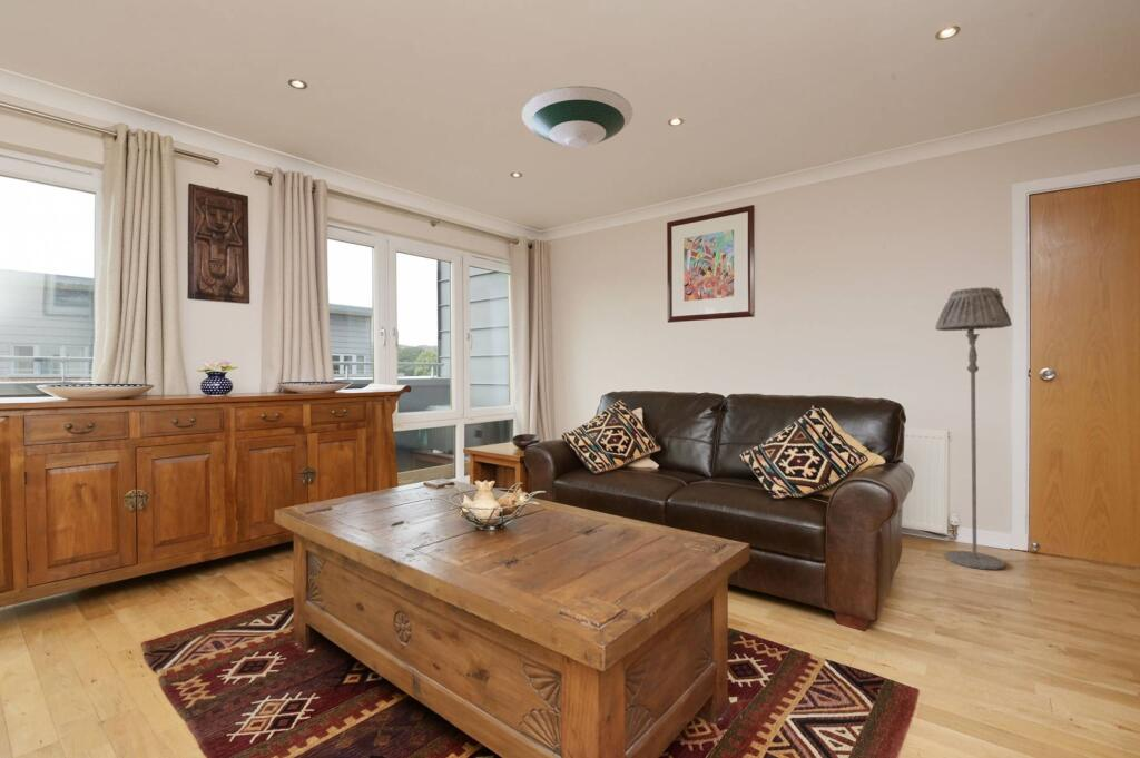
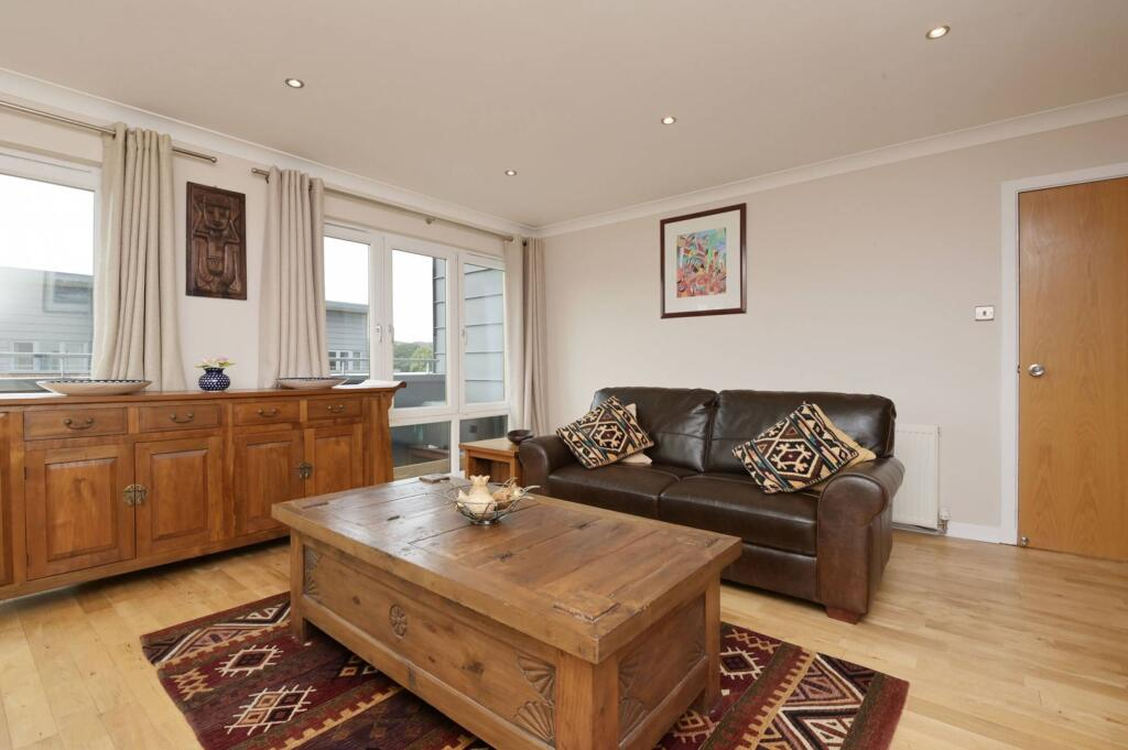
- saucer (577, 129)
- floor lamp (973, 425)
